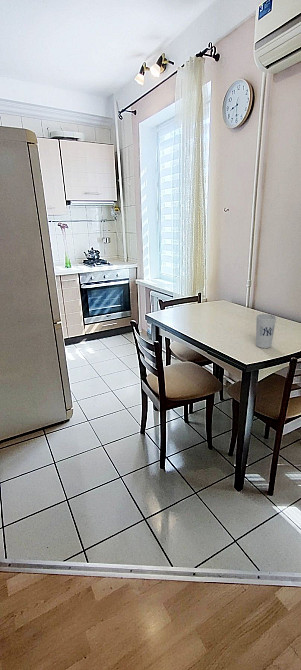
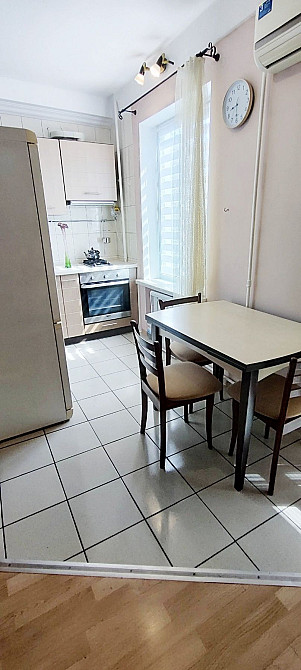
- cup (264, 331)
